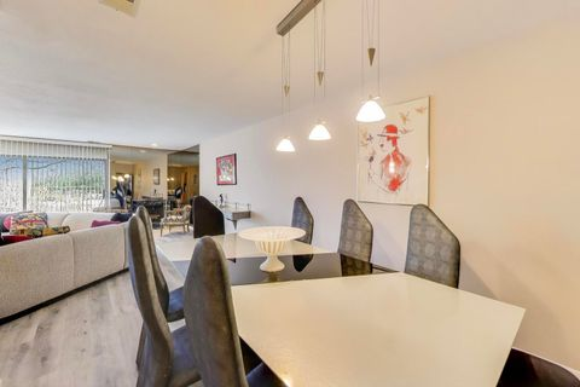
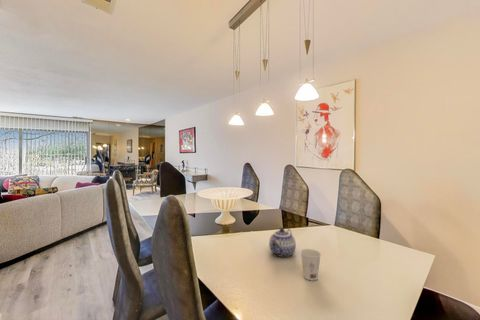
+ teapot (282, 240)
+ cup (310, 264)
